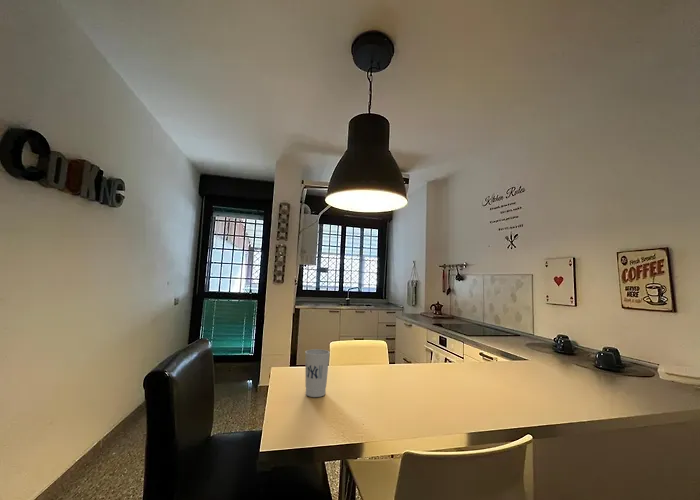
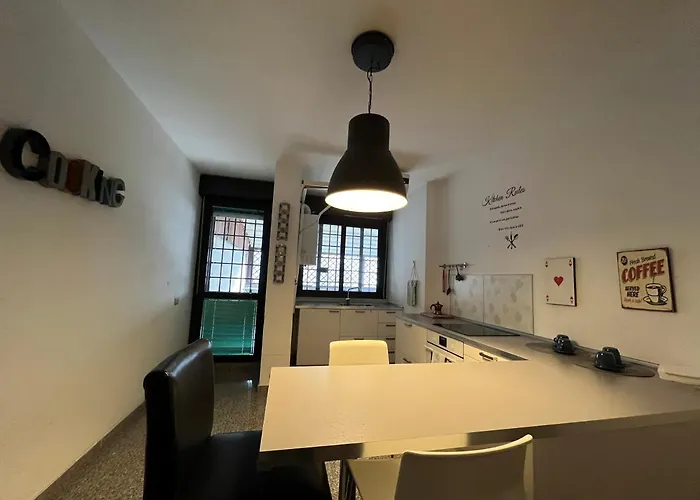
- cup (316, 372)
